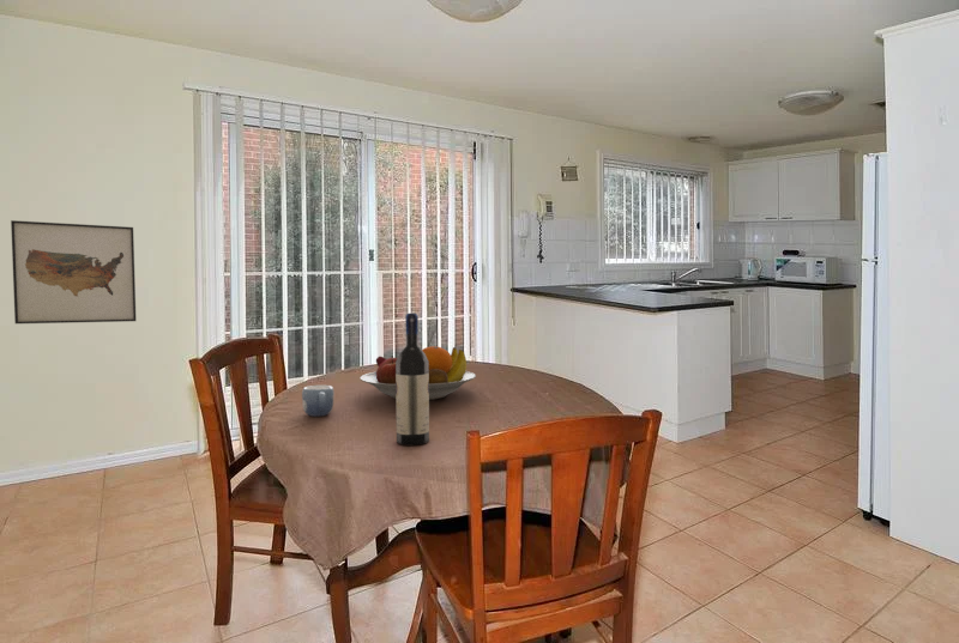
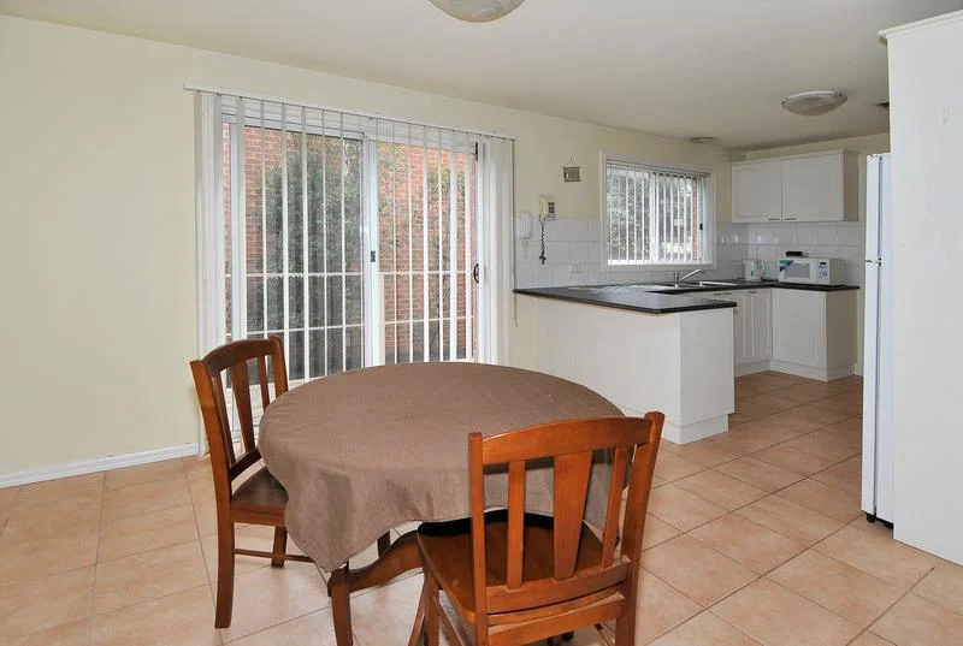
- wall art (77, 273)
- wine bottle (411, 377)
- mug (319, 401)
- fruit bowl (429, 371)
